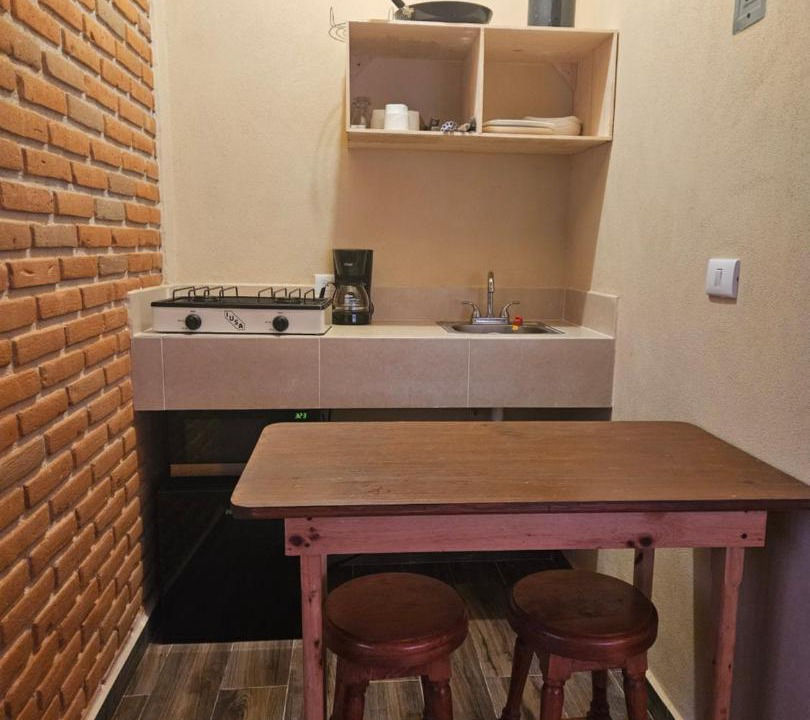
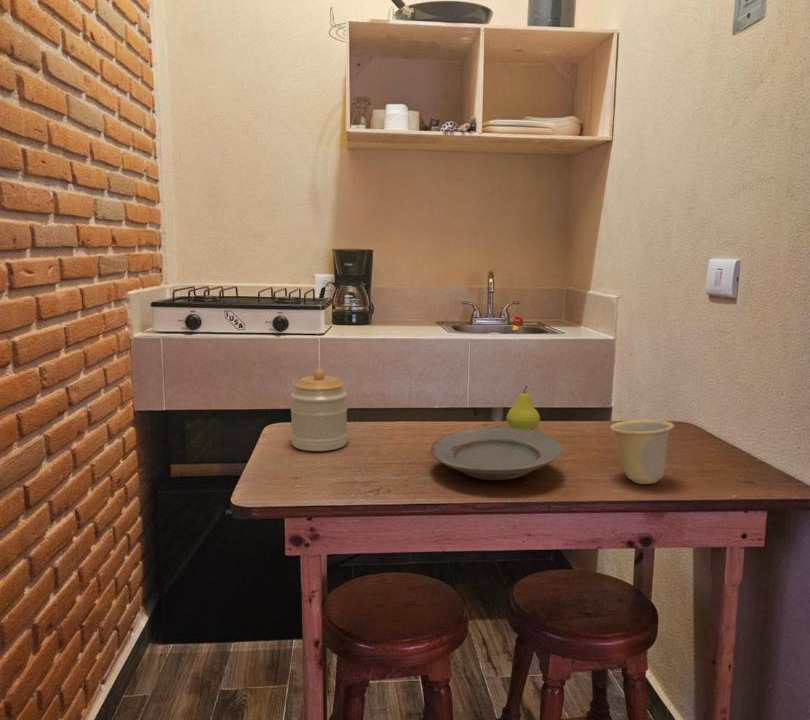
+ plate (495, 457)
+ cup (639, 451)
+ jar (319, 406)
+ fruit (523, 409)
